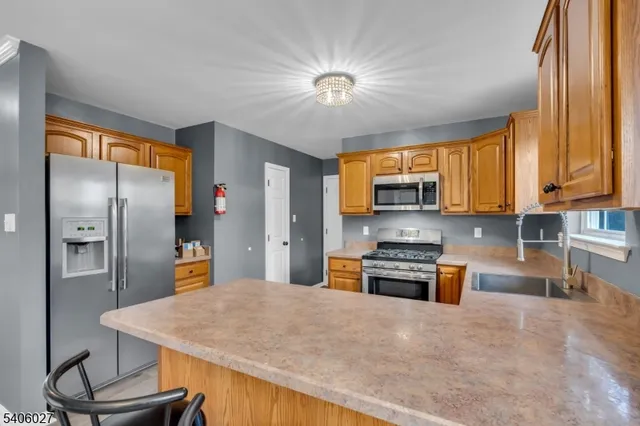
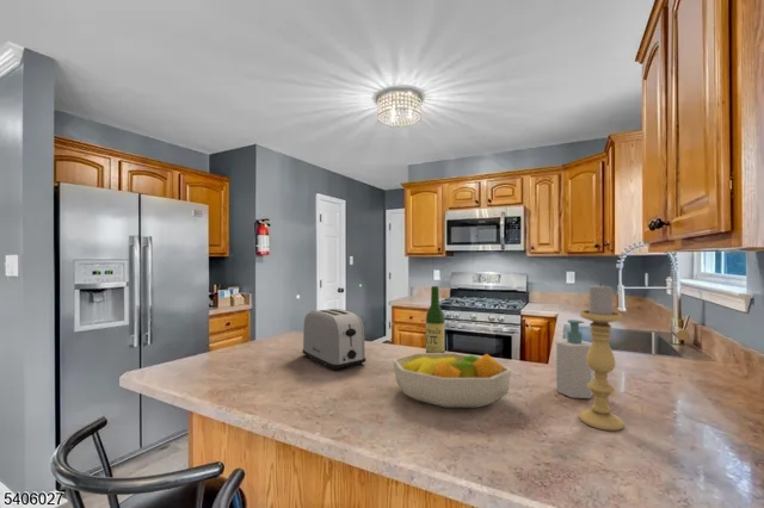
+ wine bottle (435, 324)
+ fruit bowl (449, 372)
+ toaster (333, 335)
+ candle holder (600, 352)
+ soap bottle (574, 357)
